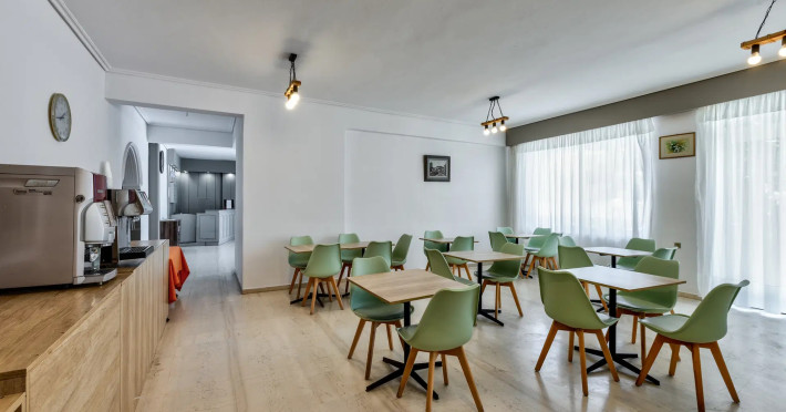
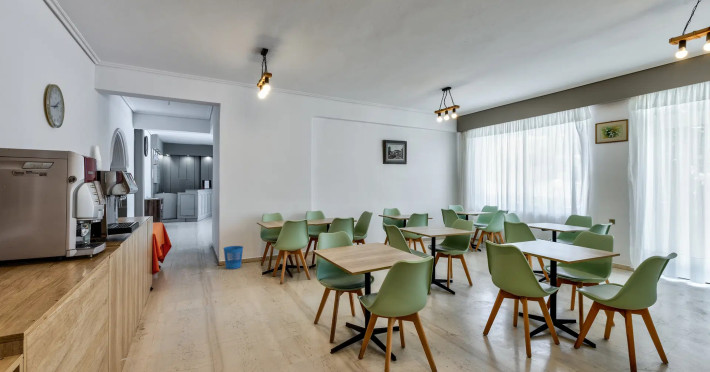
+ wastebasket (233, 257)
